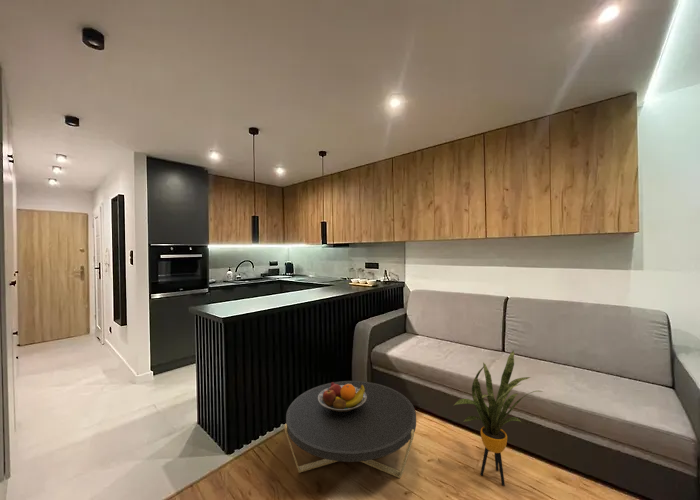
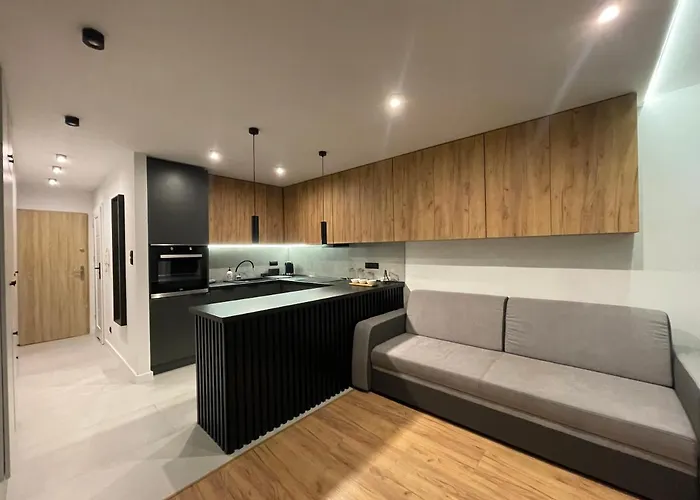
- house plant (500, 419)
- fruit bowl (342, 394)
- coffee table (351, 431)
